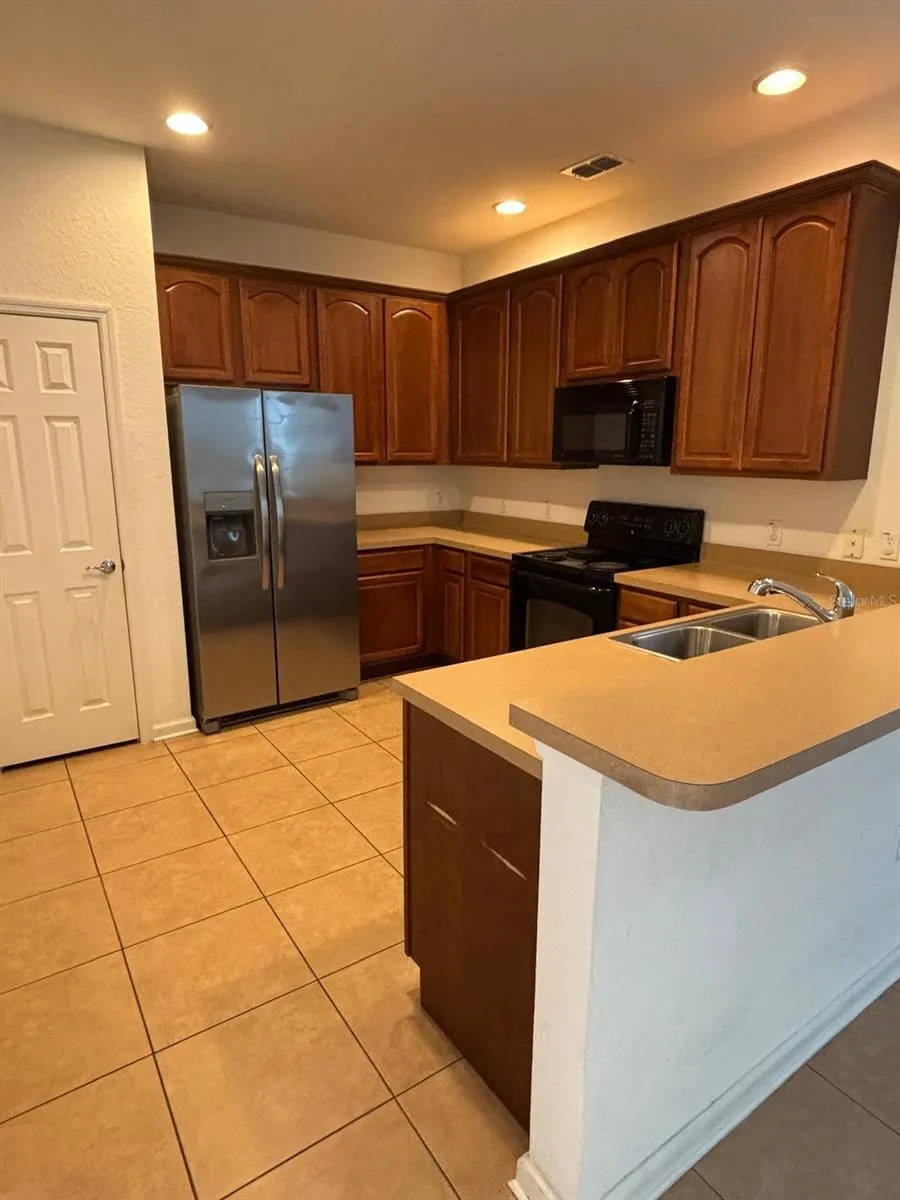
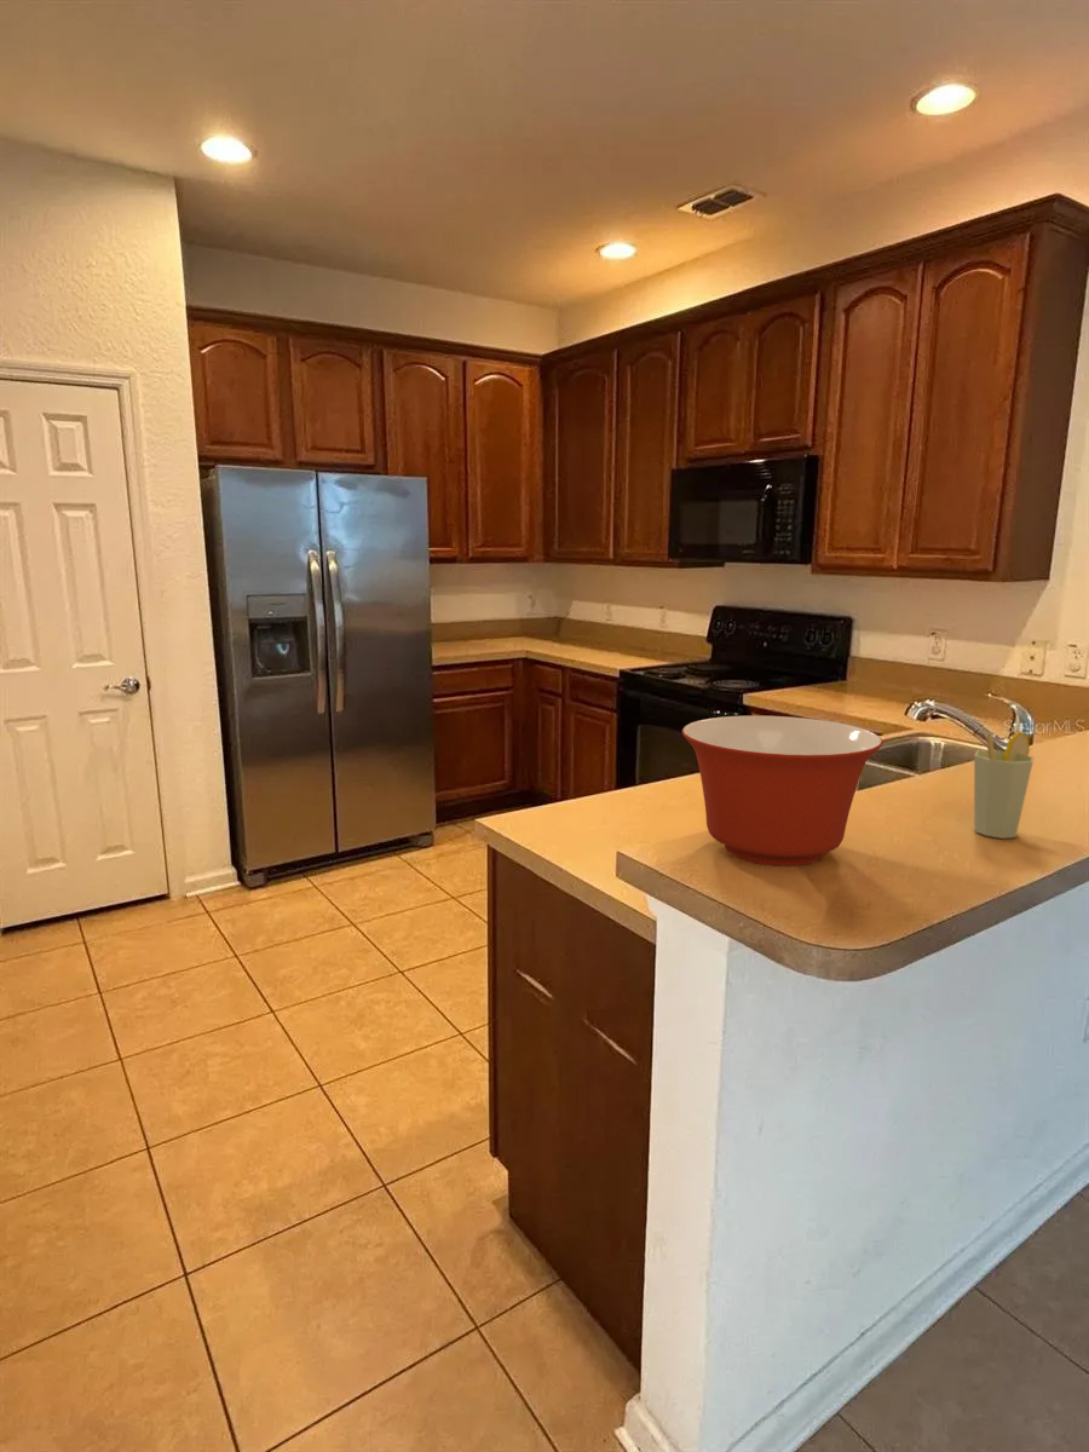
+ mixing bowl (776, 791)
+ cup (1004, 780)
